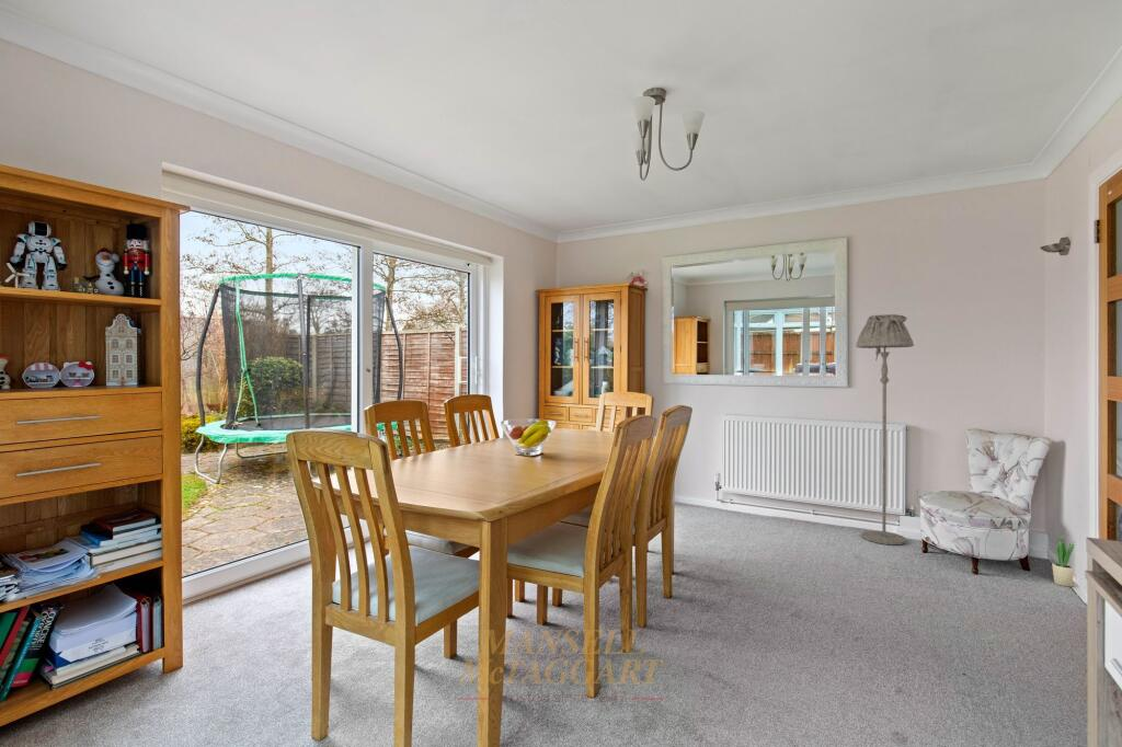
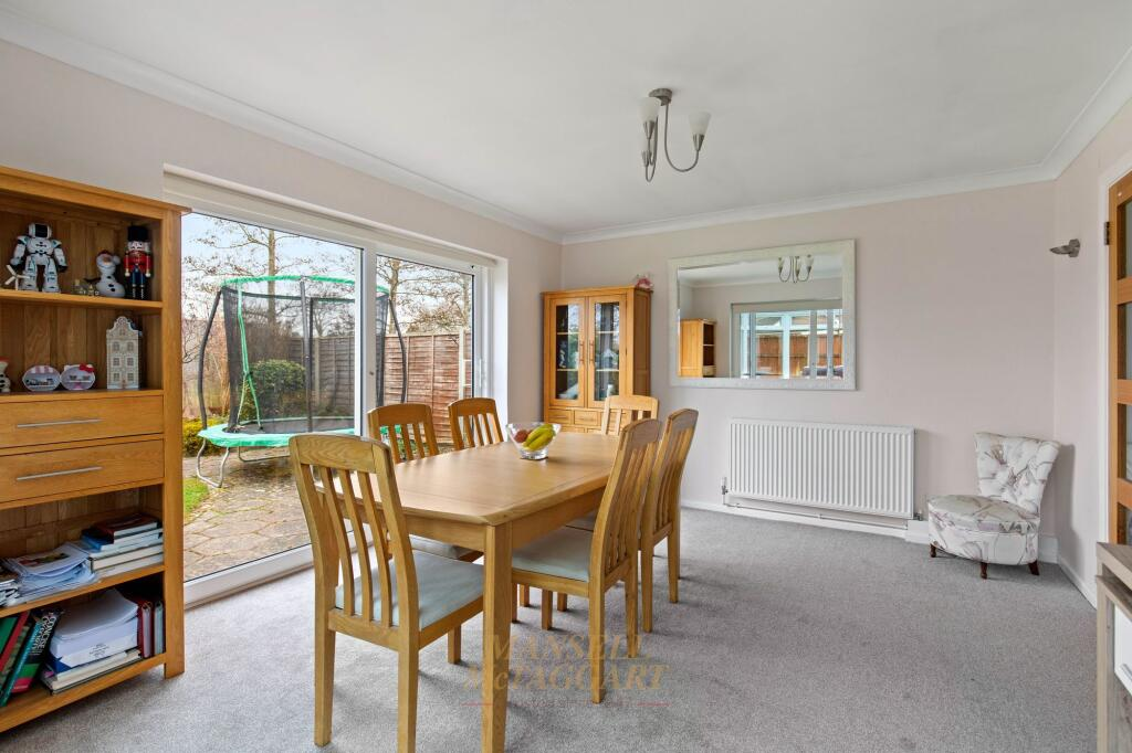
- potted plant (1064, 558)
- floor lamp (883, 427)
